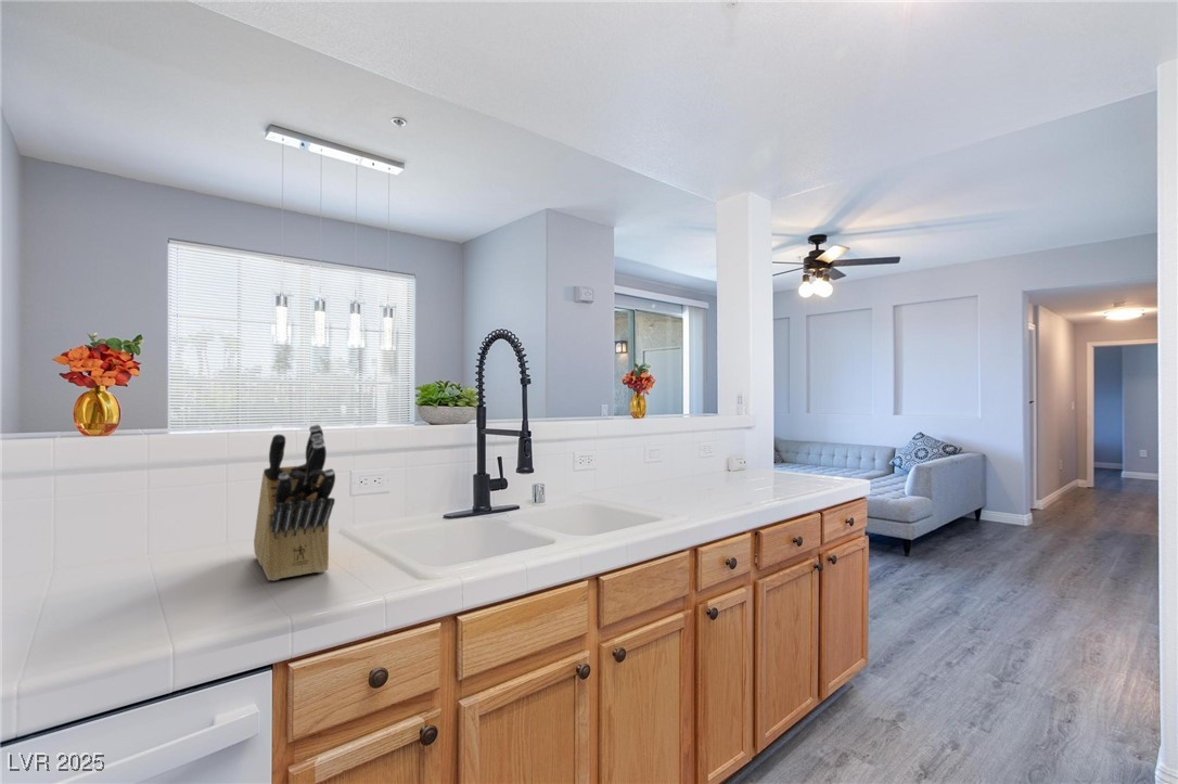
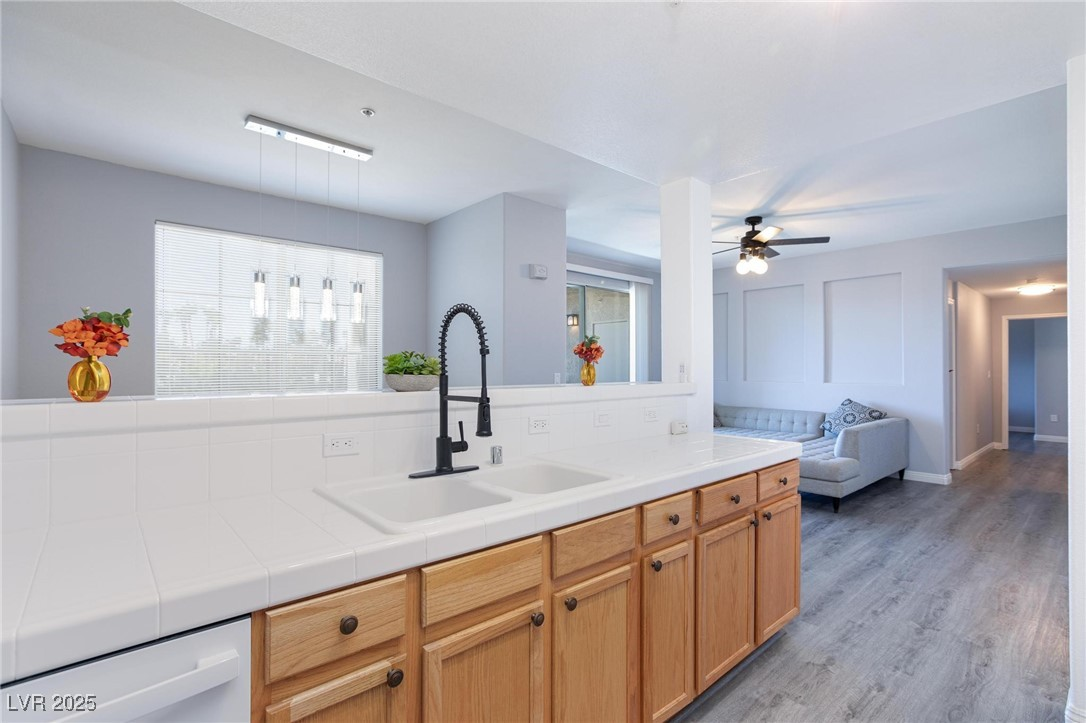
- knife block (292, 494)
